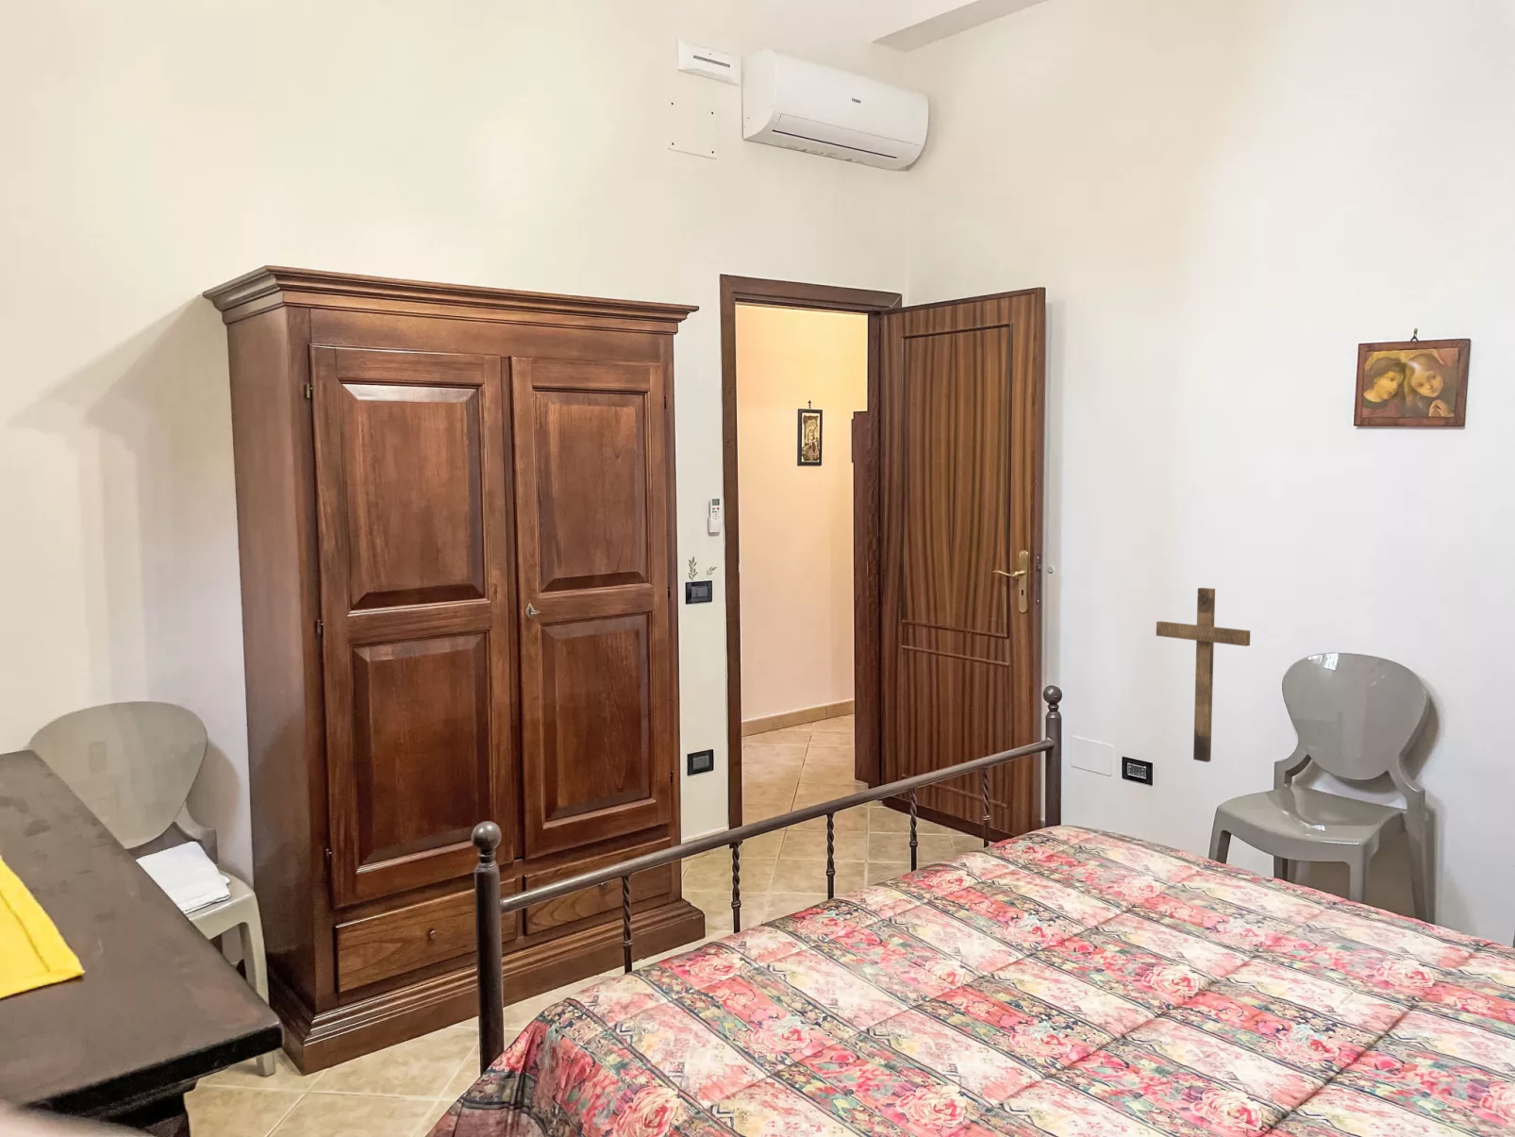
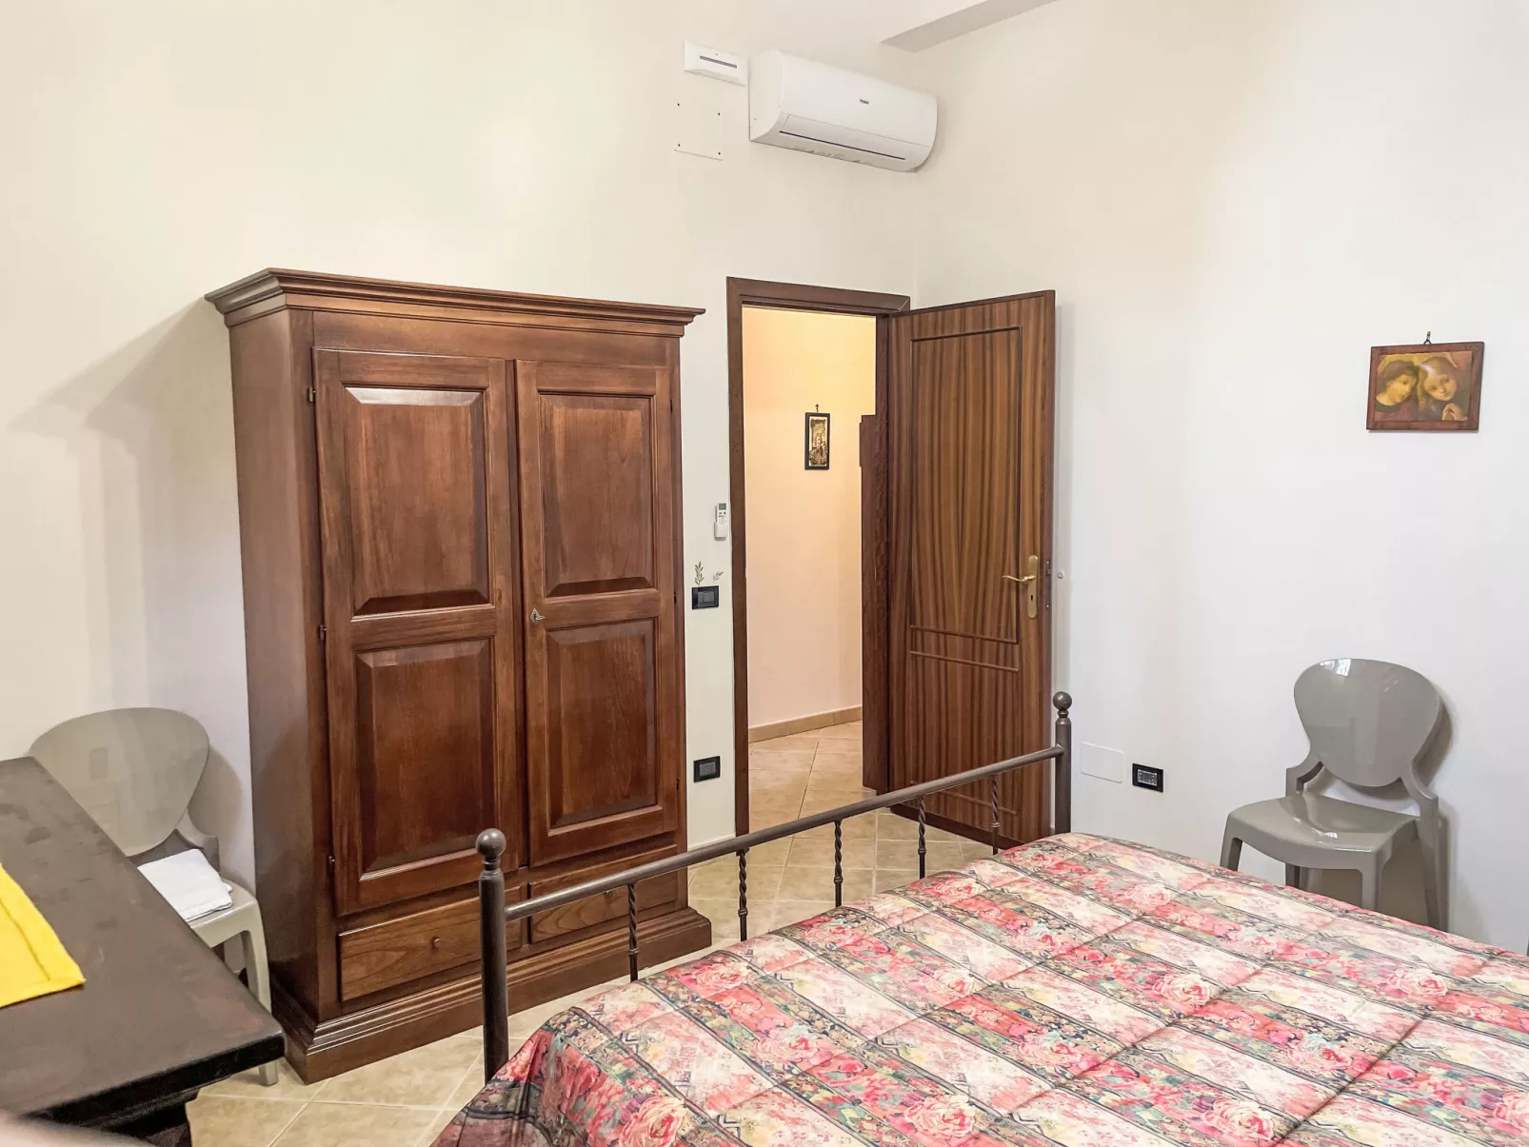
- crucifix (1202, 675)
